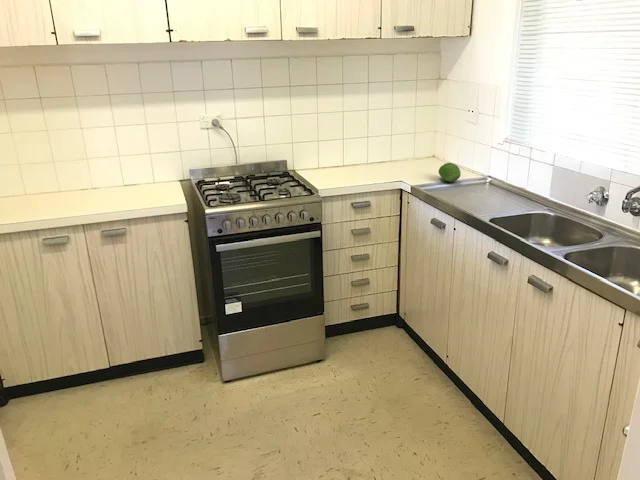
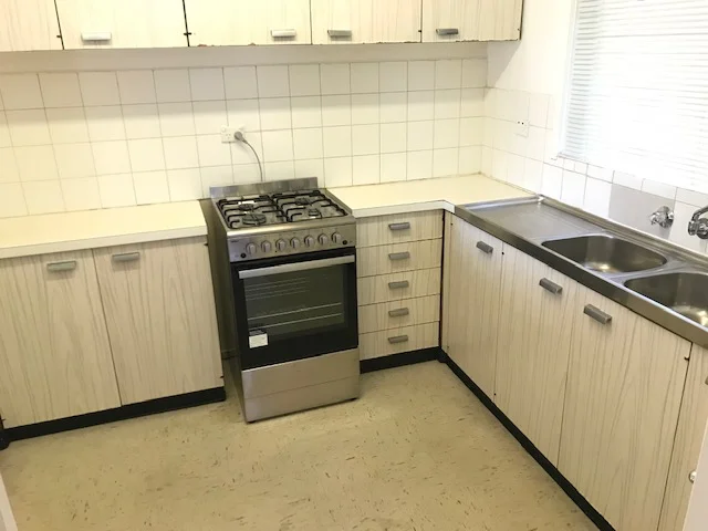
- fruit (448, 171)
